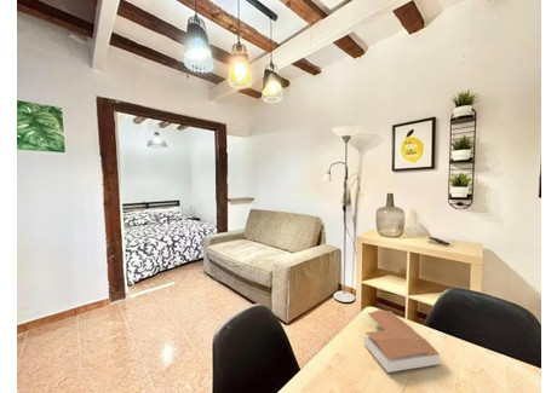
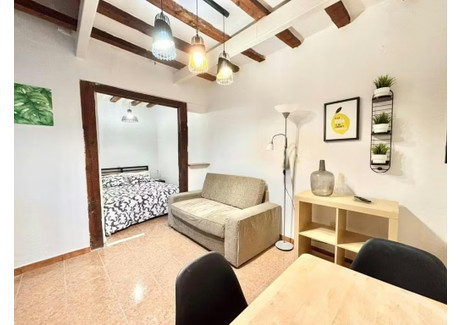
- book (389, 334)
